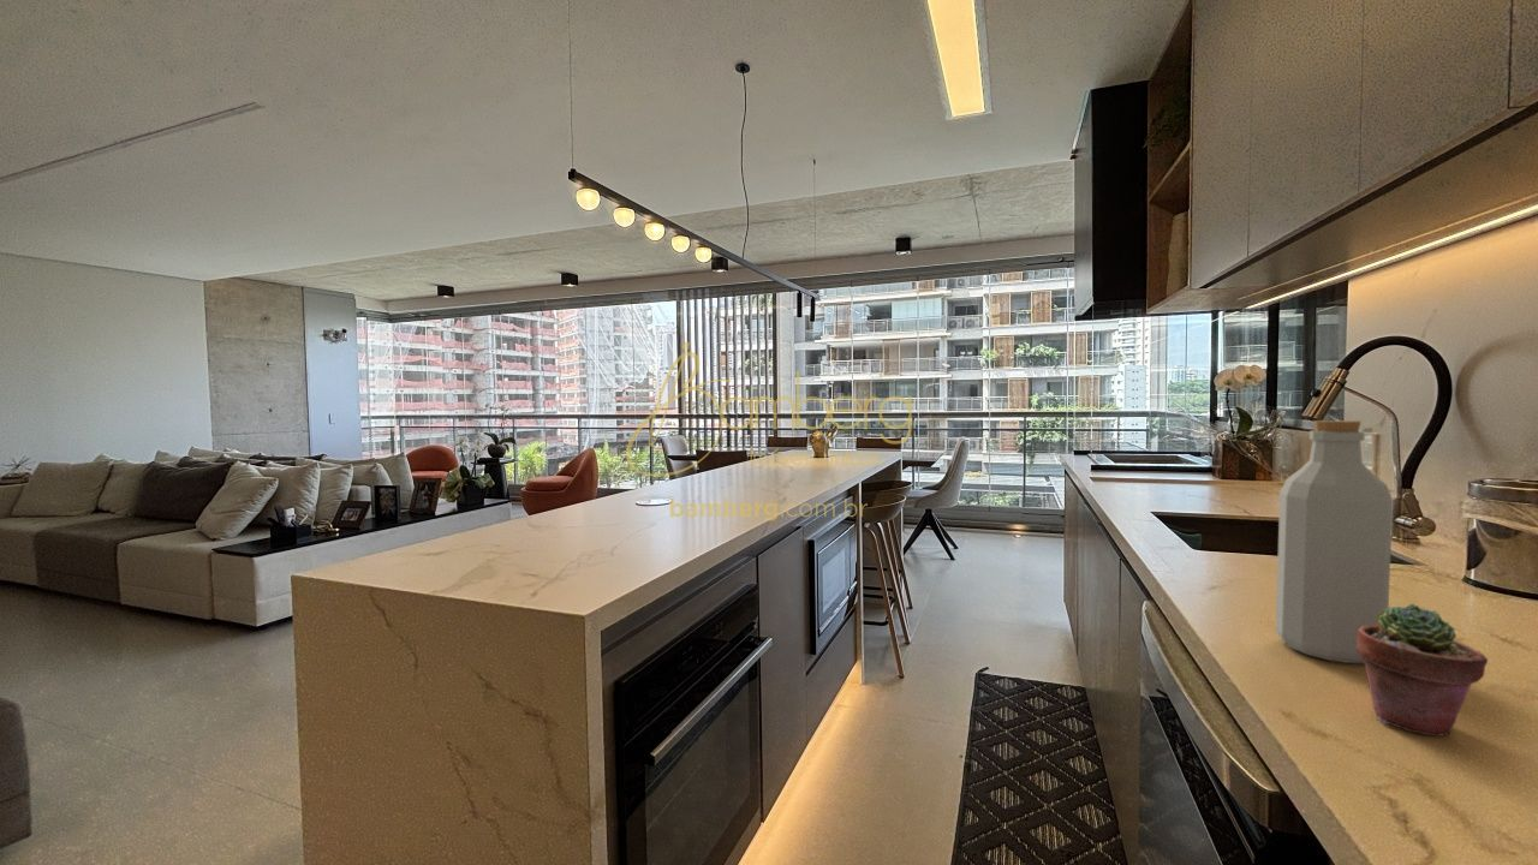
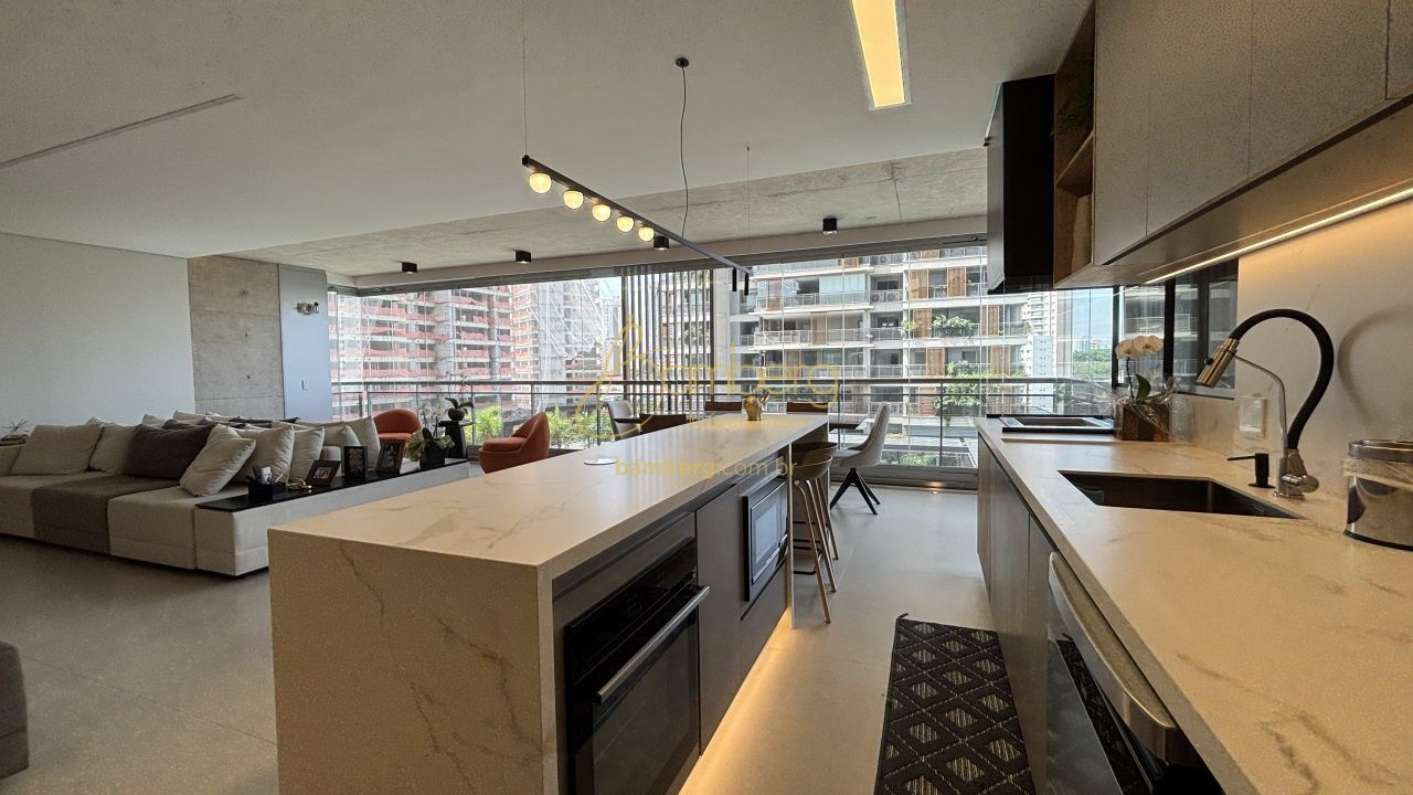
- potted succulent (1415, 663)
- bottle (1333, 536)
